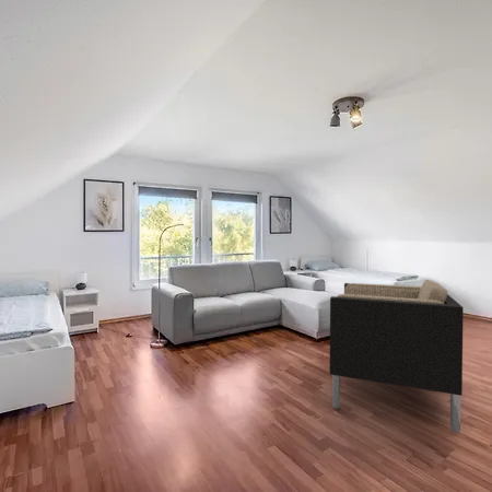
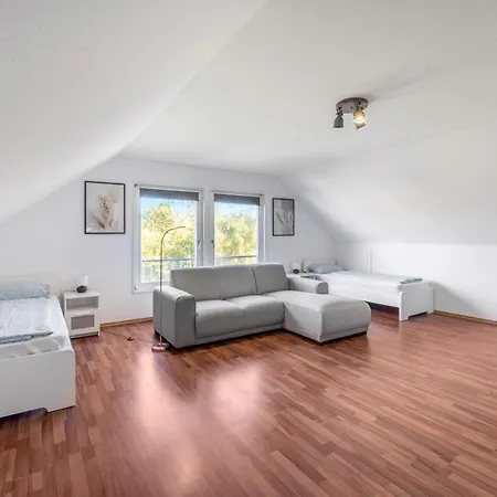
- armchair (390, 336)
